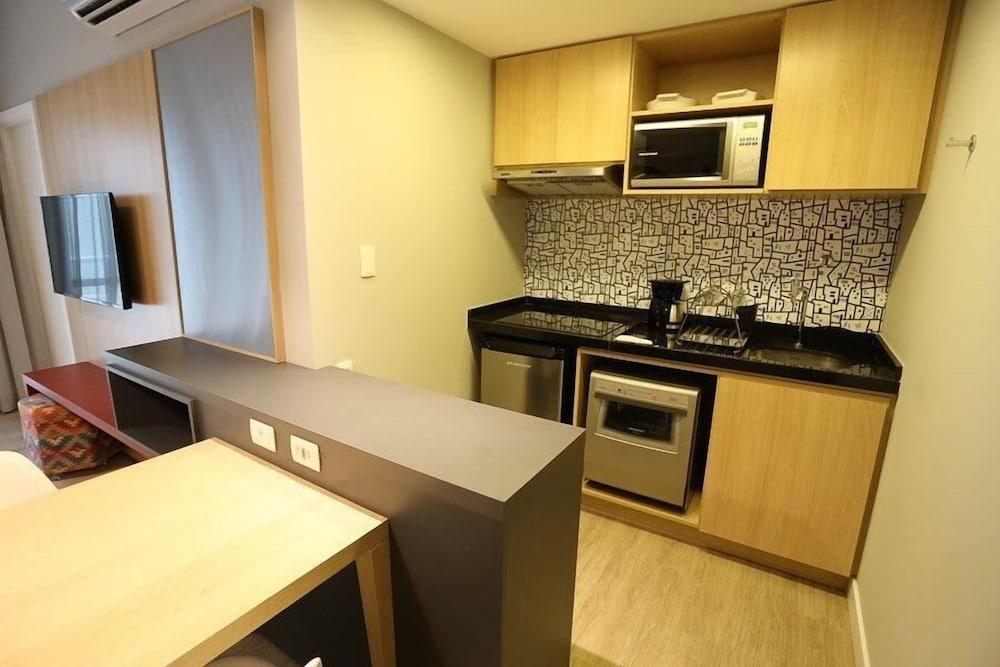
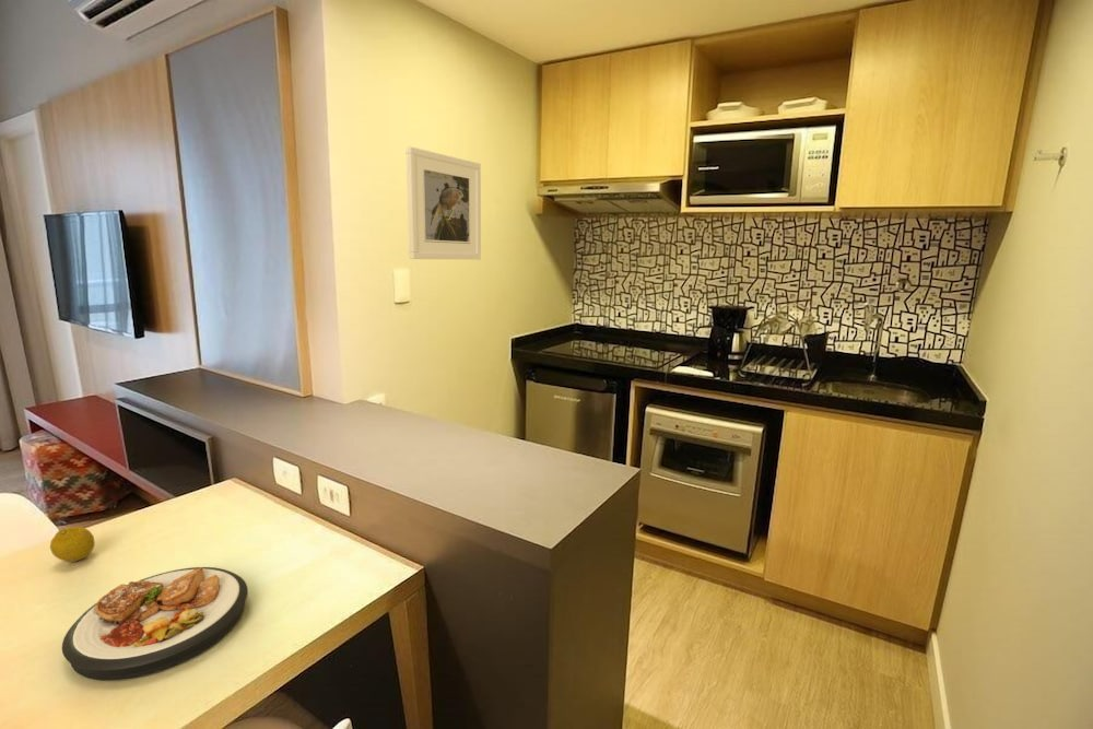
+ plate (162, 610)
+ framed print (446, 208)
+ fruit (72, 542)
